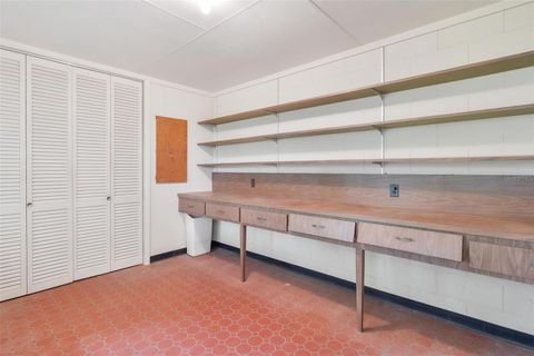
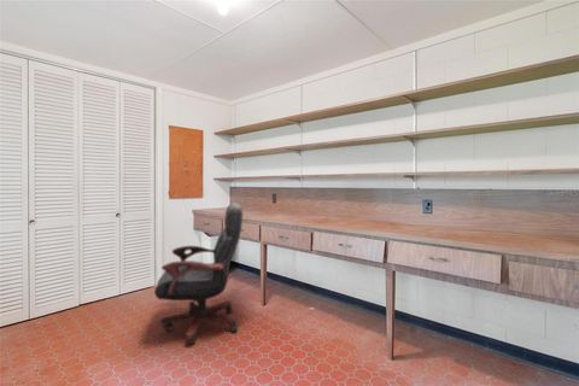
+ office chair (199, 264)
